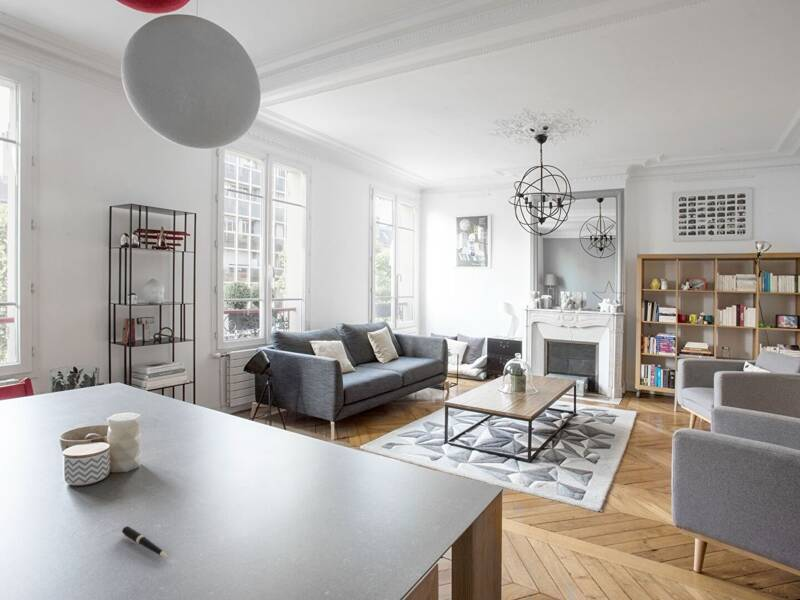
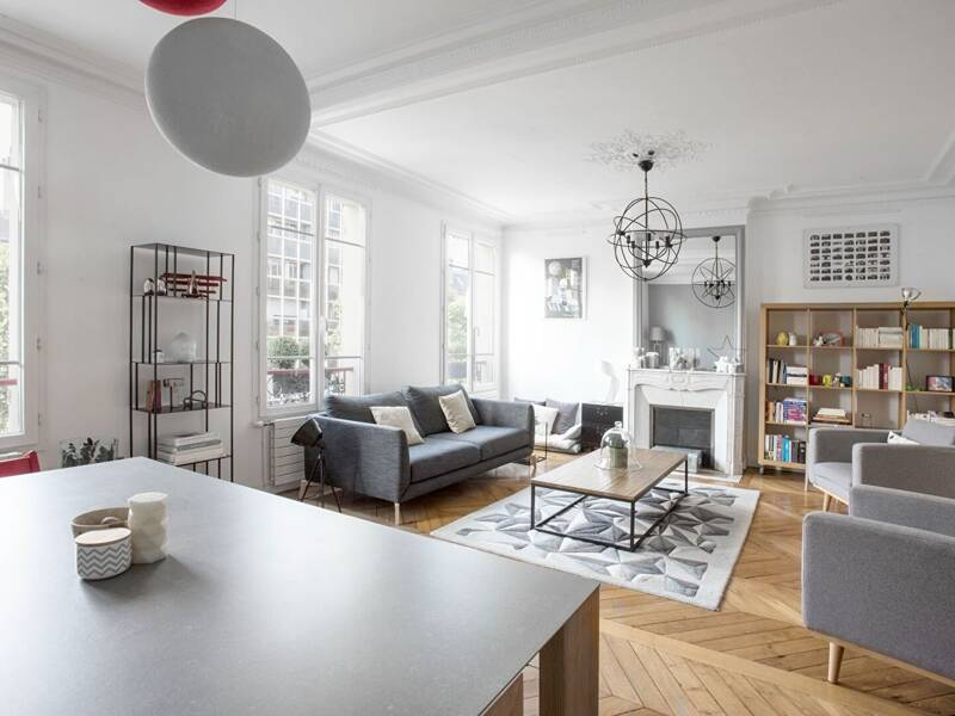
- pen (145, 541)
